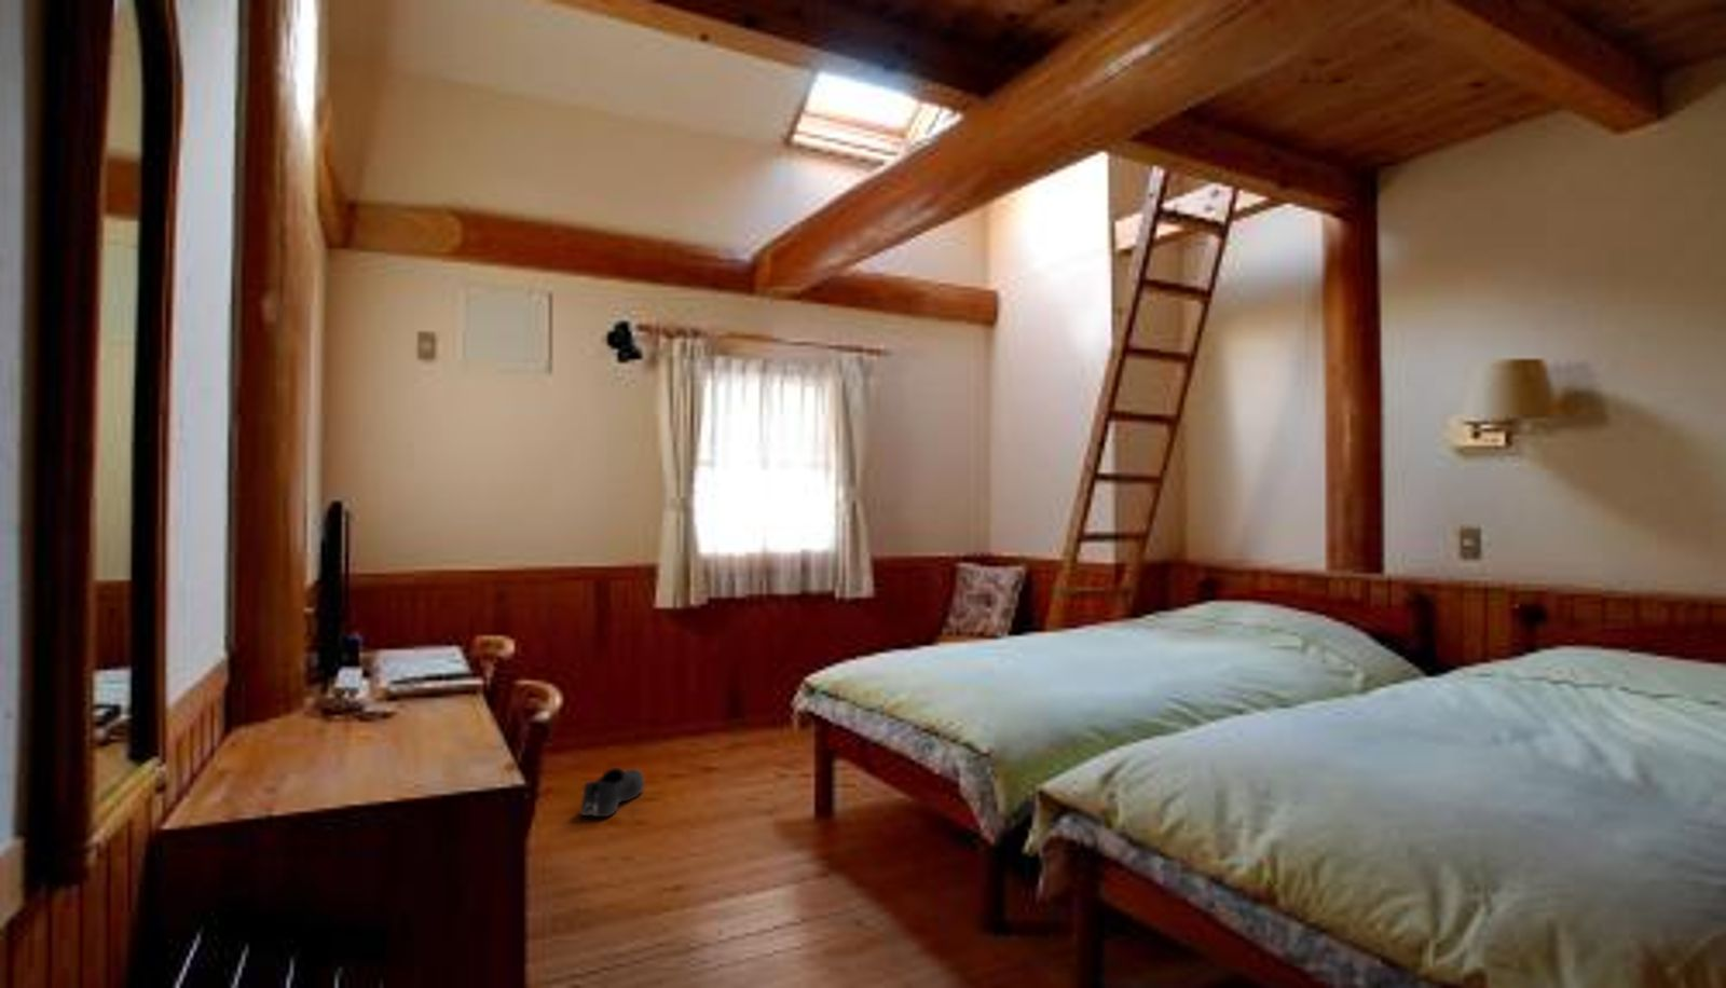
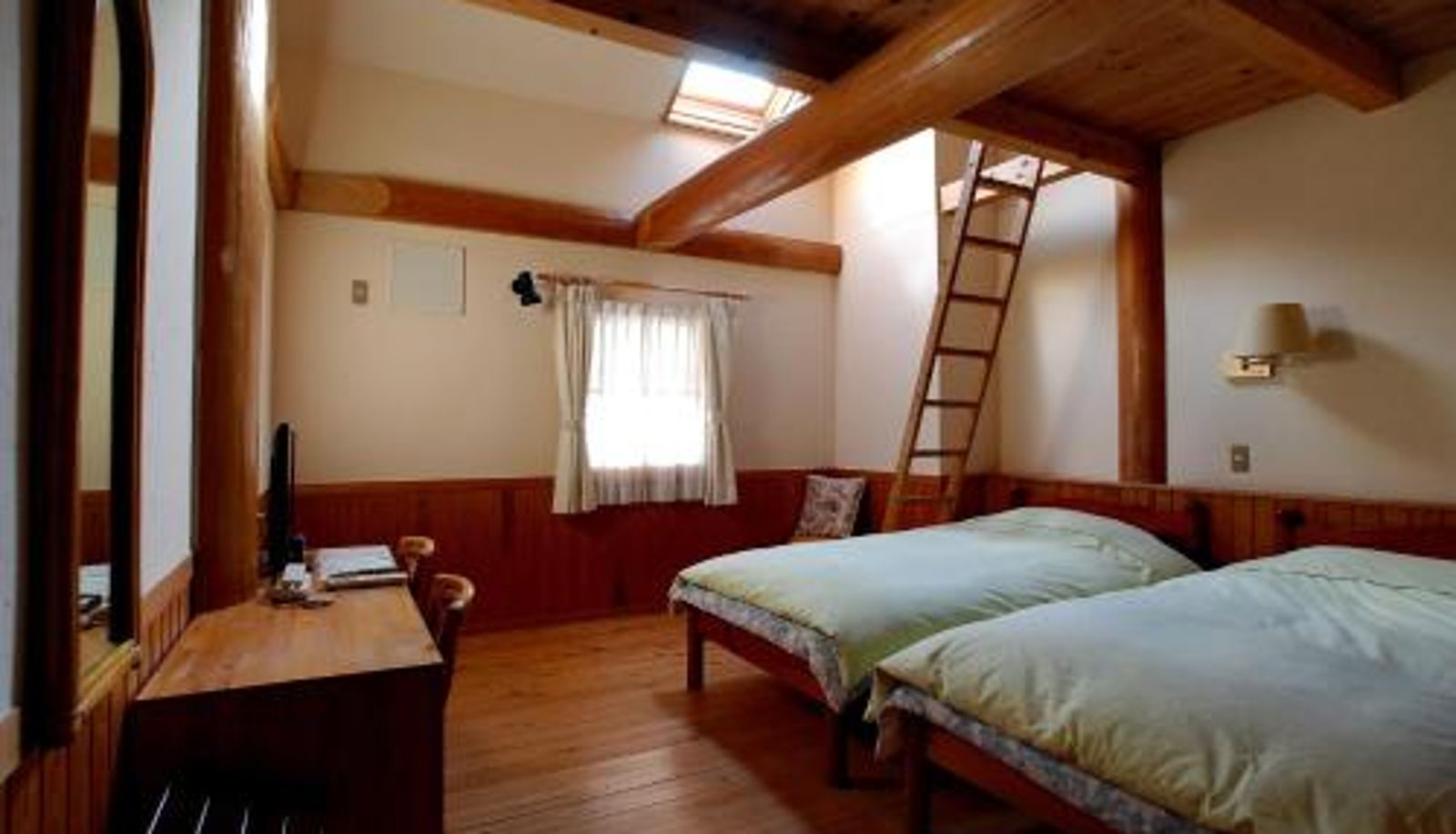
- shoe (613, 784)
